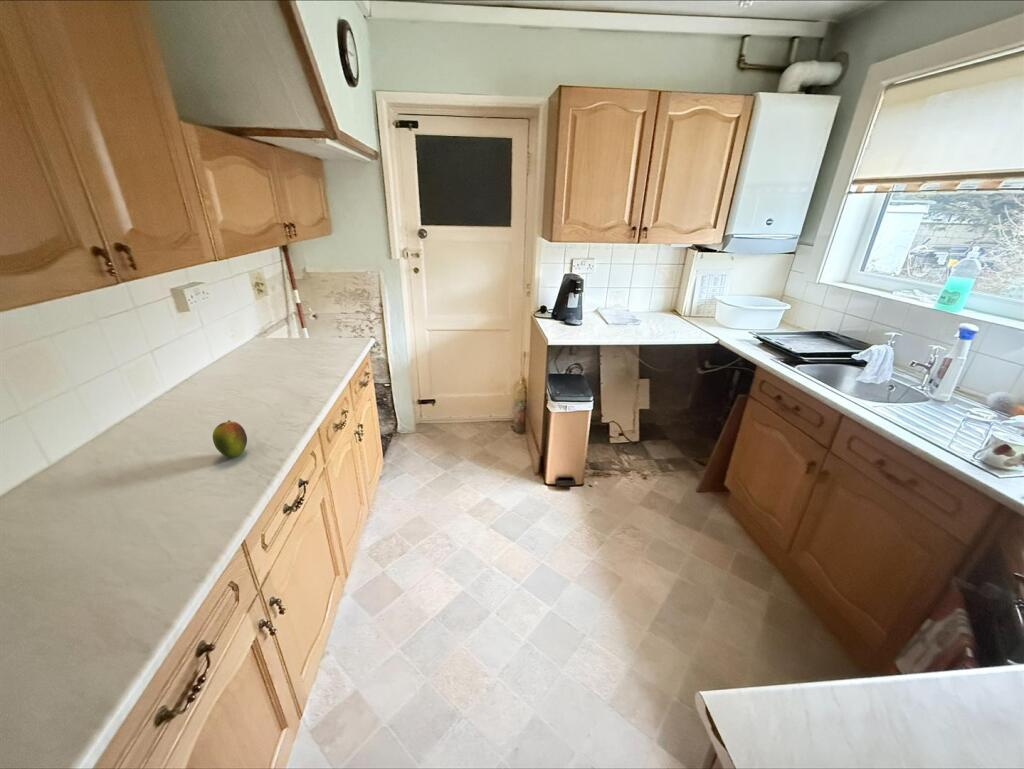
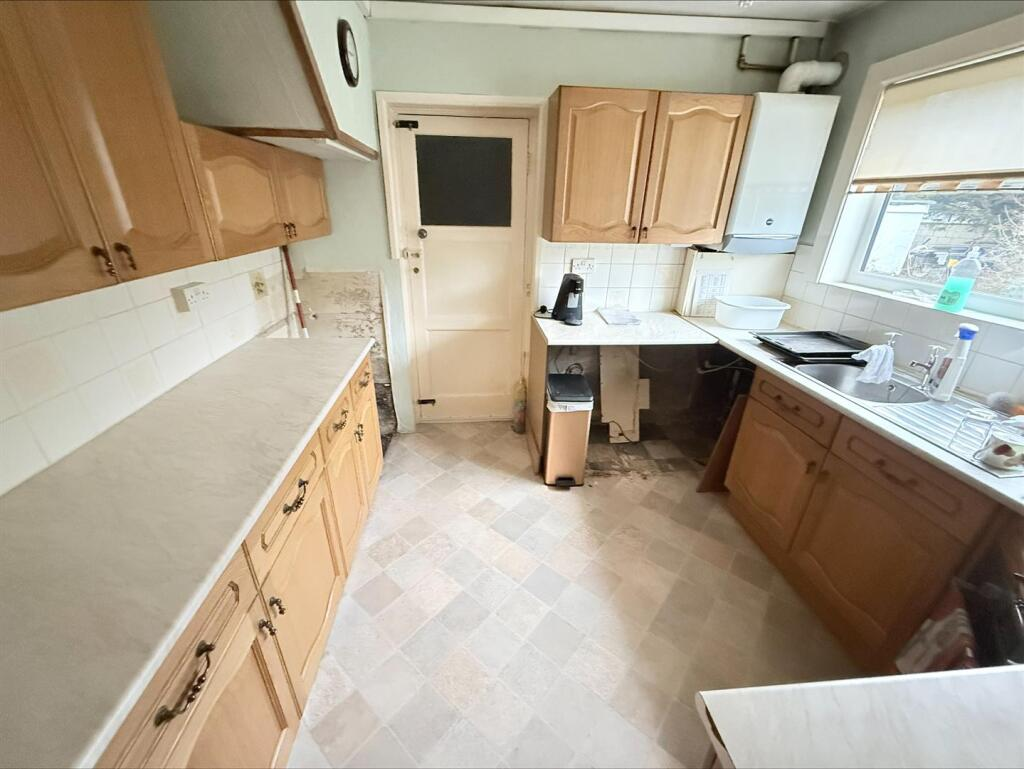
- fruit (230, 439)
